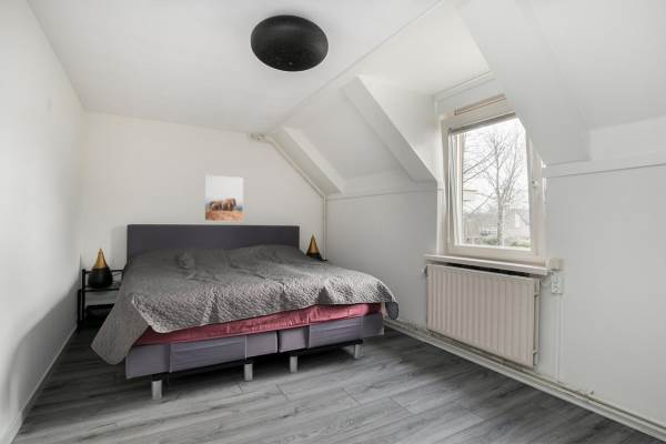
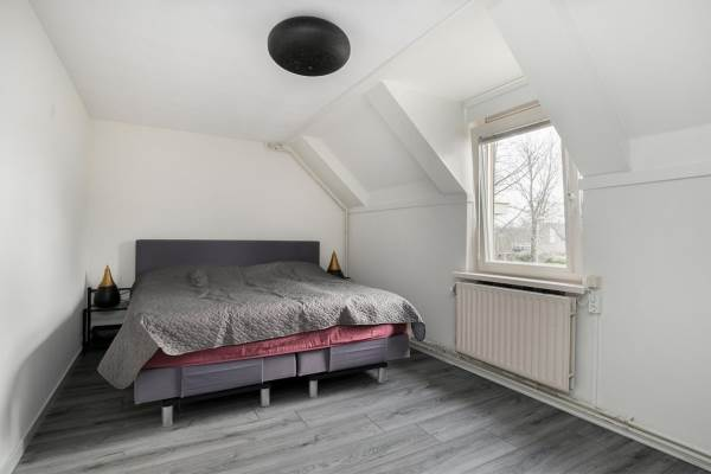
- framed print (224, 199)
